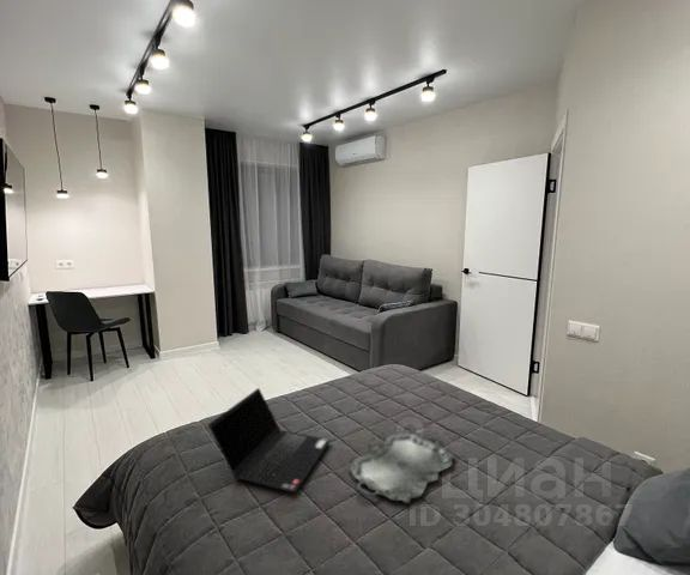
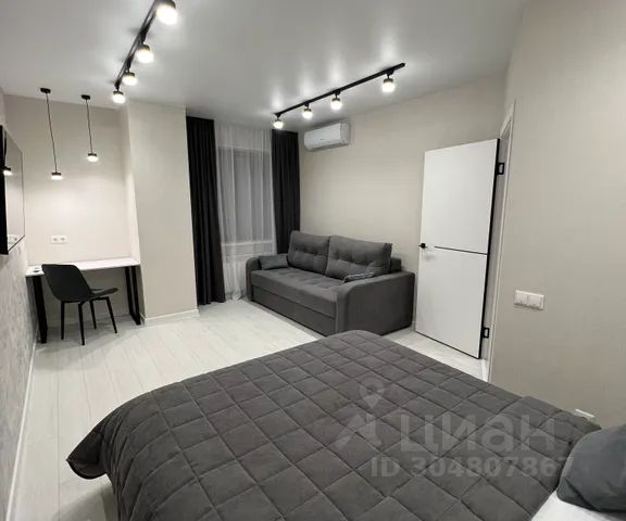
- serving tray (402, 461)
- laptop computer (273, 434)
